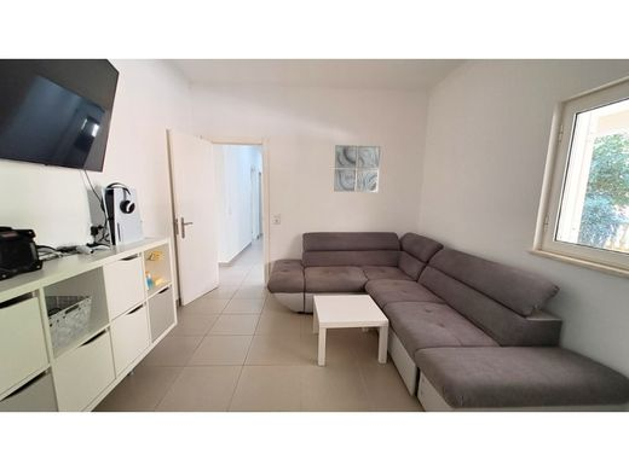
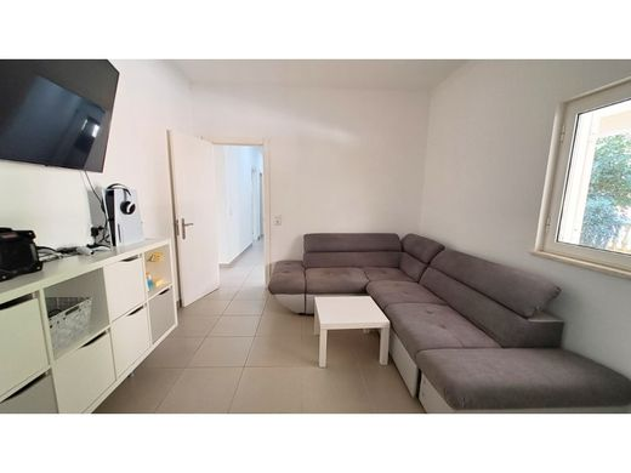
- wall art (356, 169)
